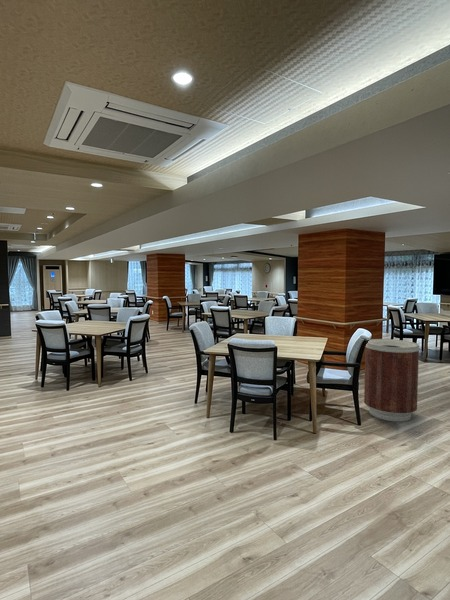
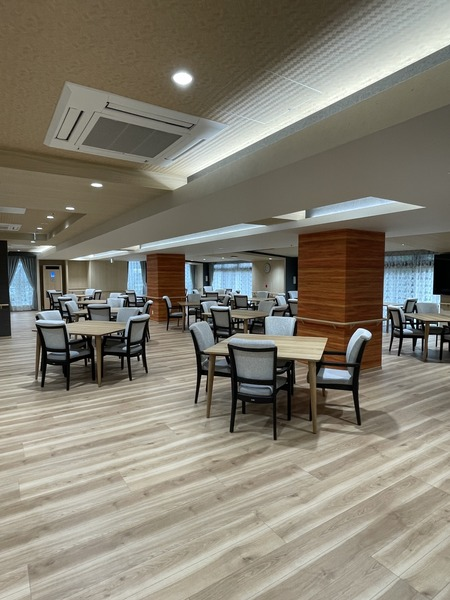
- trash can (390, 378)
